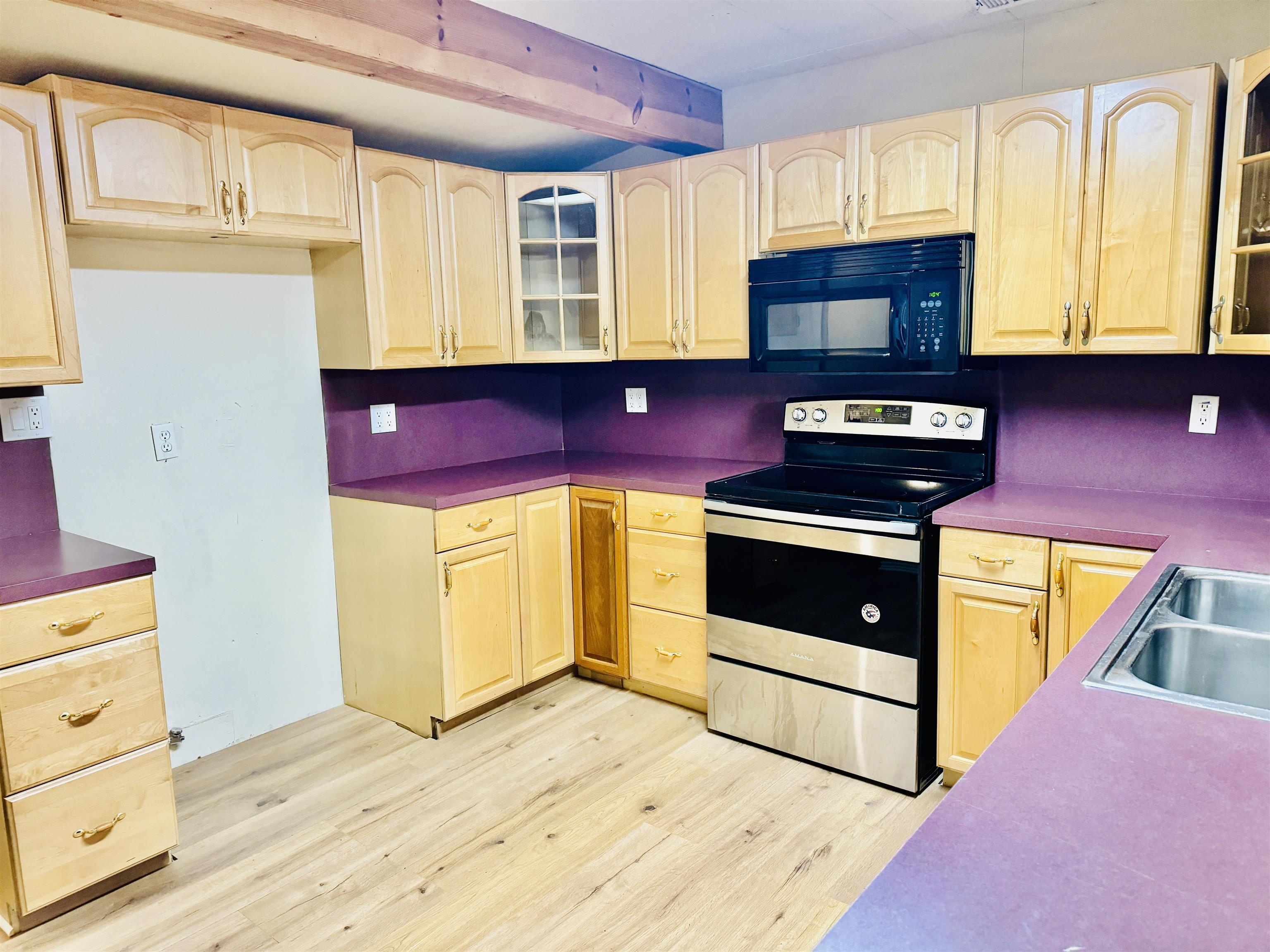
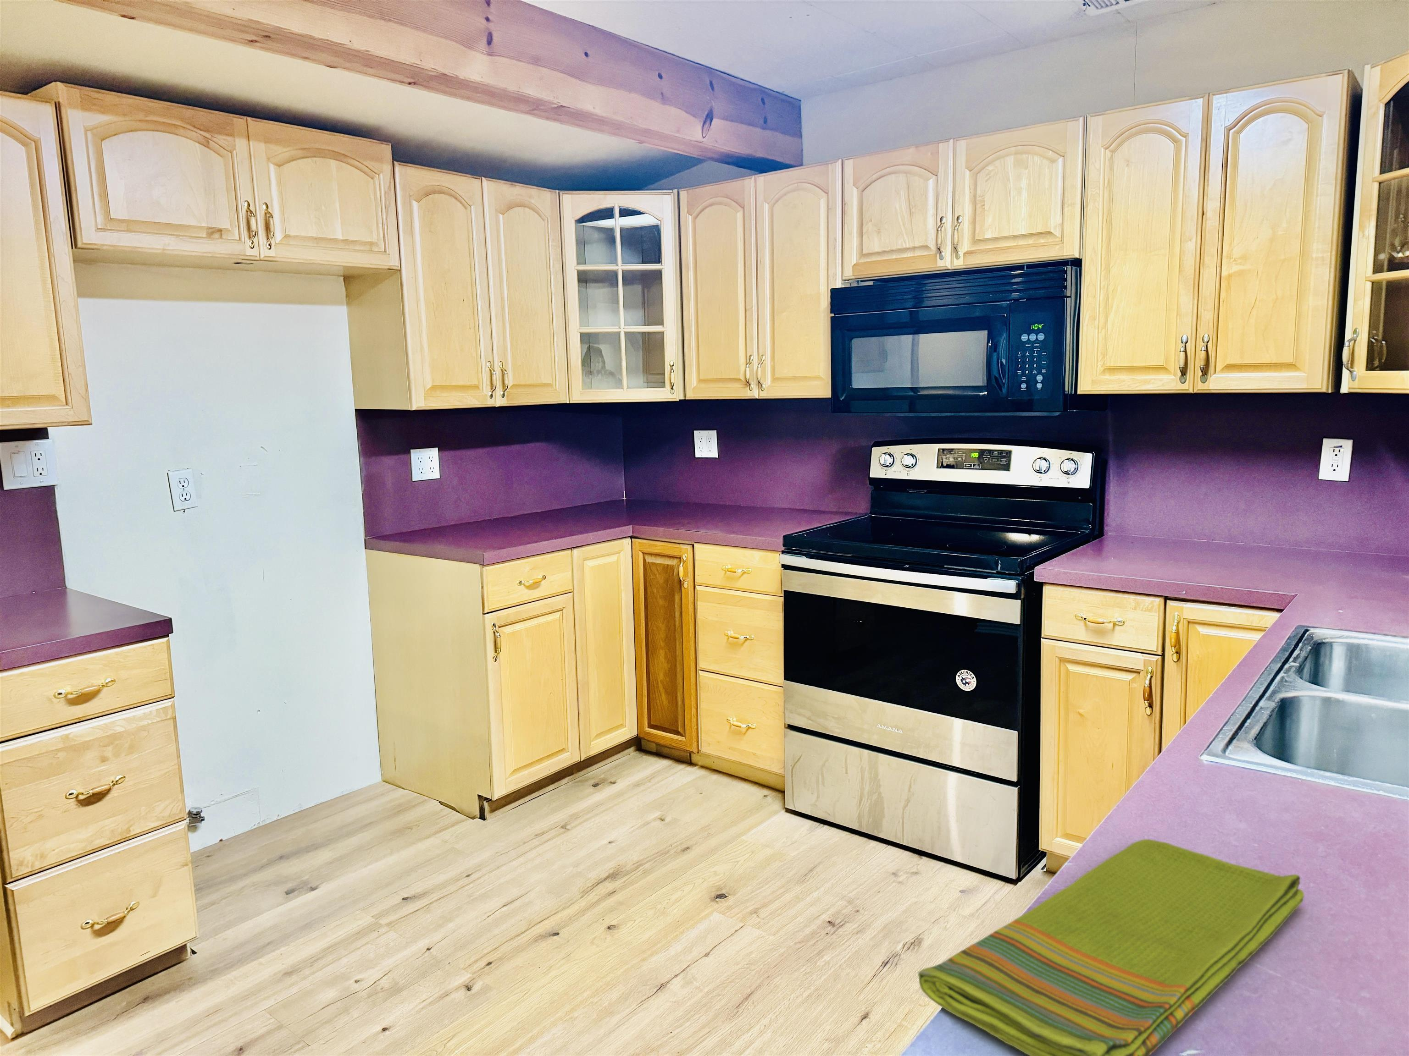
+ dish towel (1124, 932)
